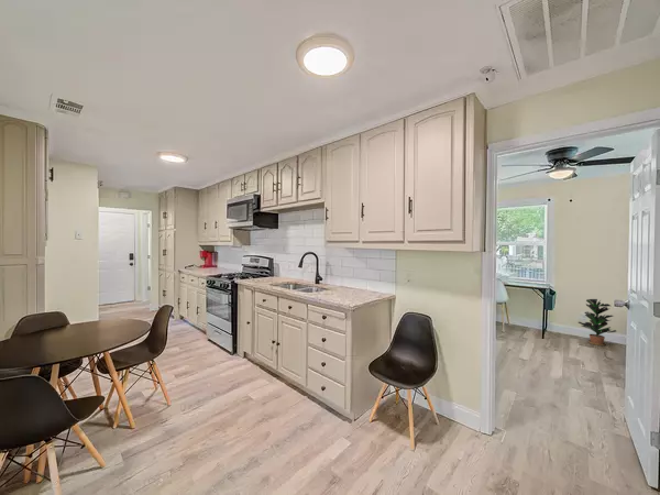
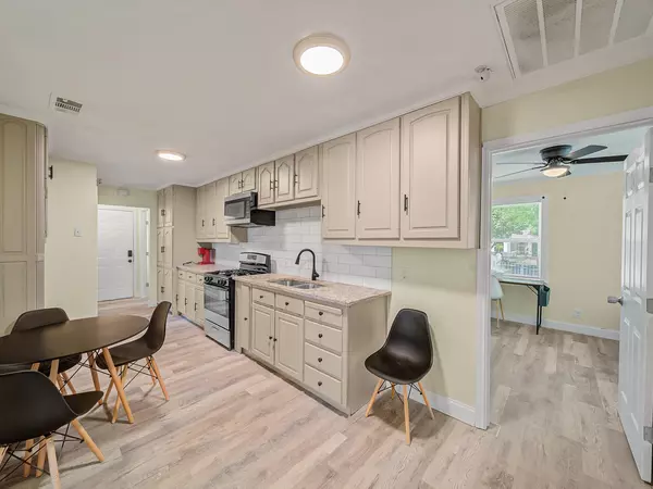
- potted plant (596, 320)
